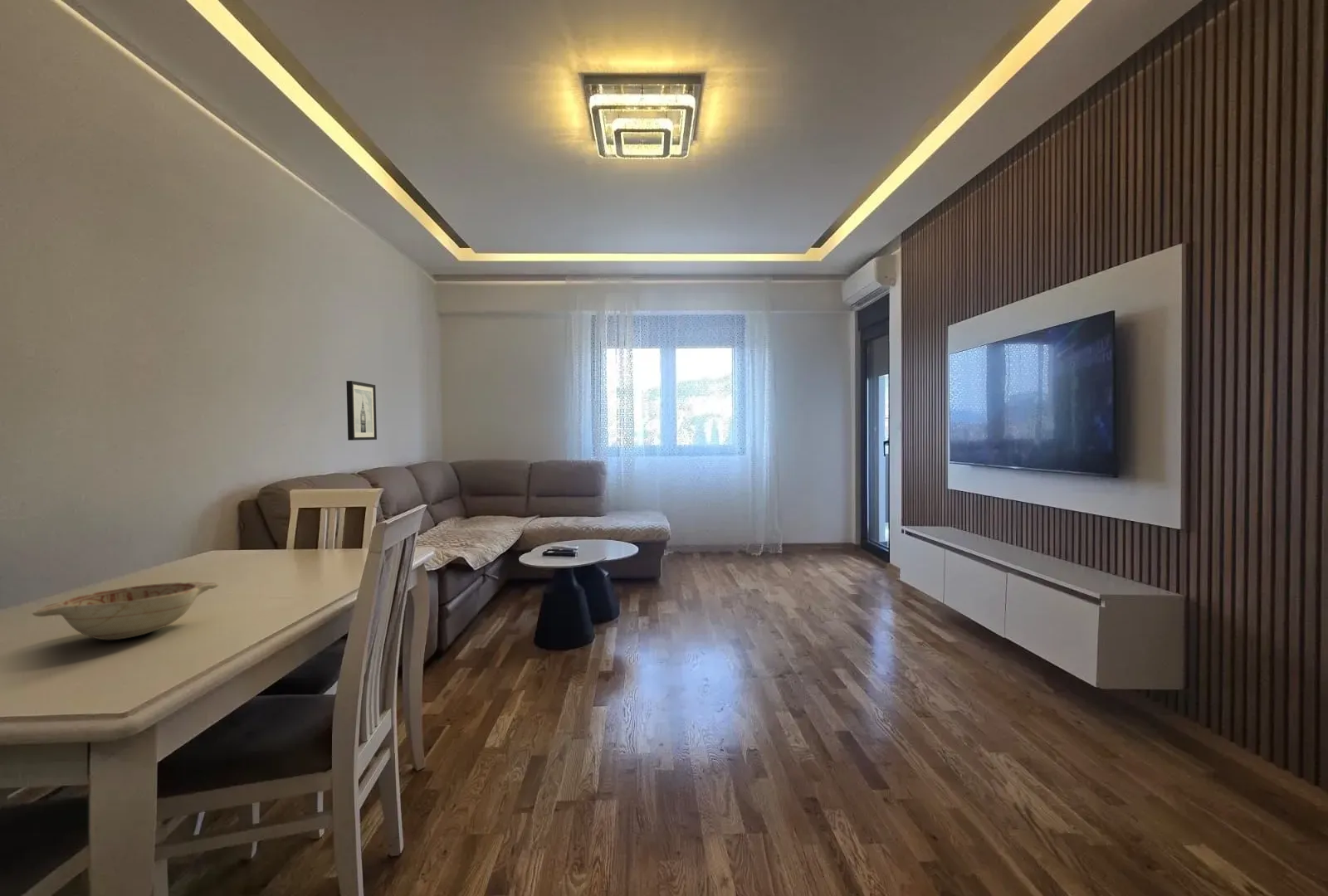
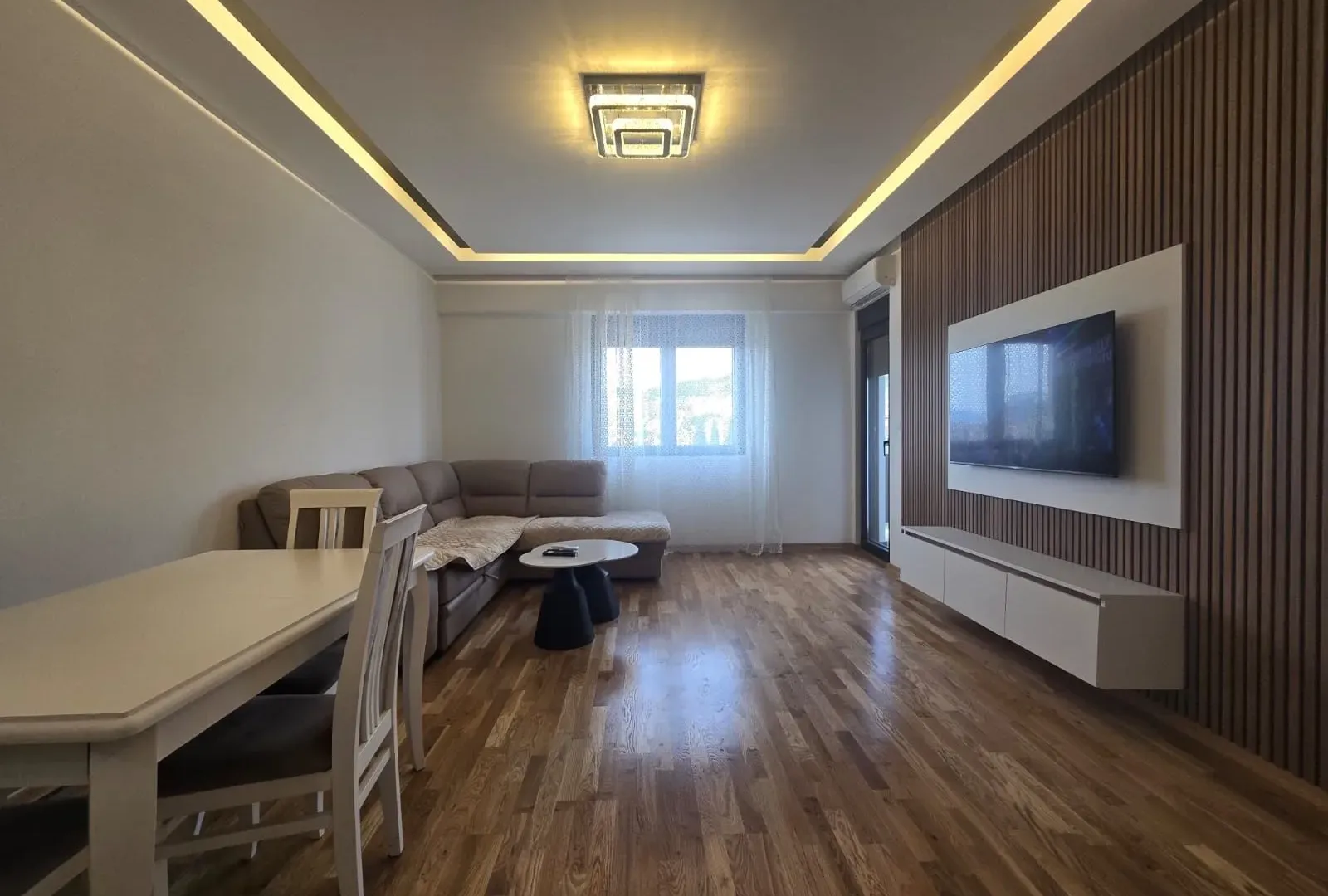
- decorative bowl (134, 611)
- wall art (362, 411)
